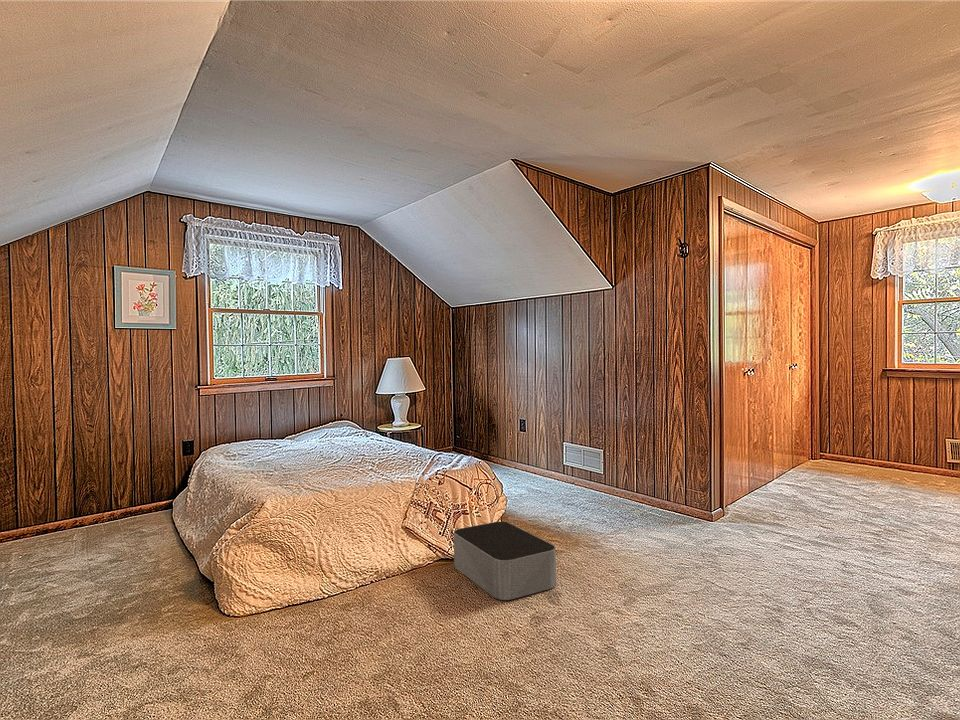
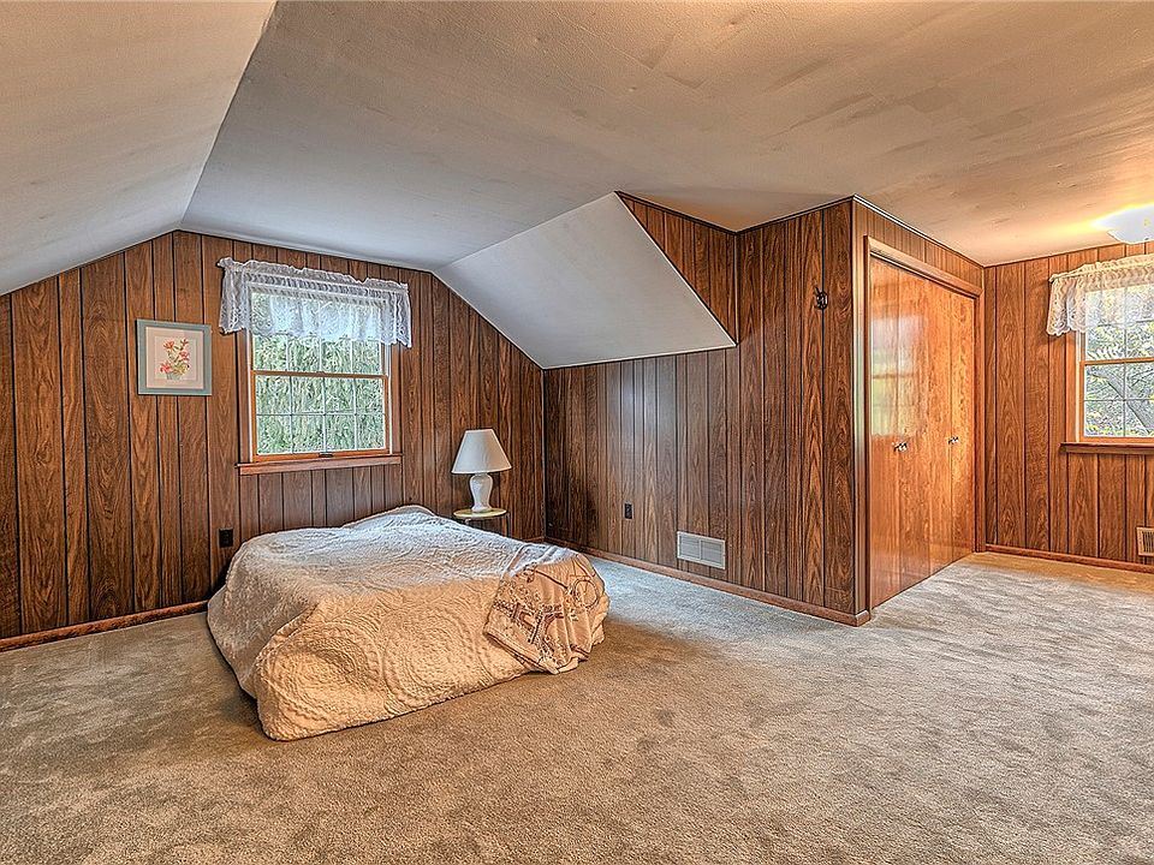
- storage bin (502, 556)
